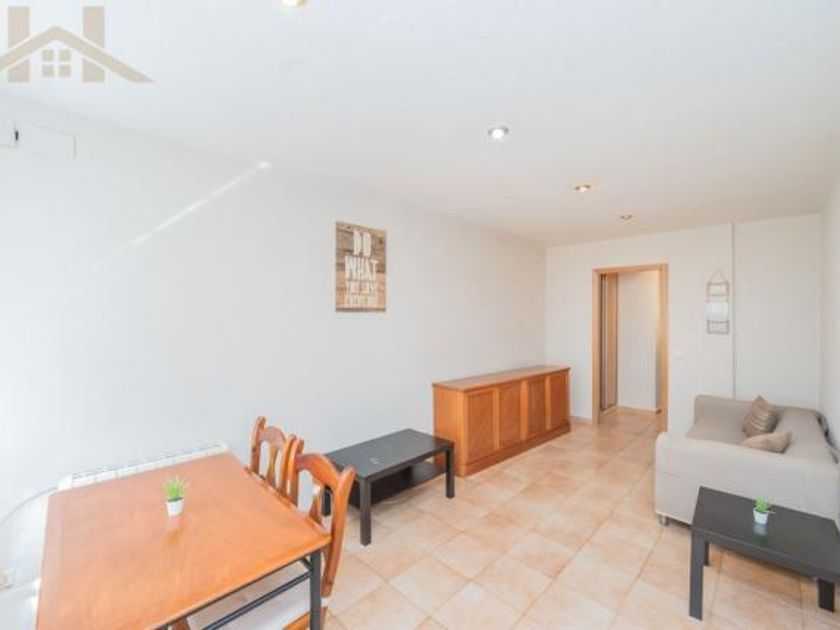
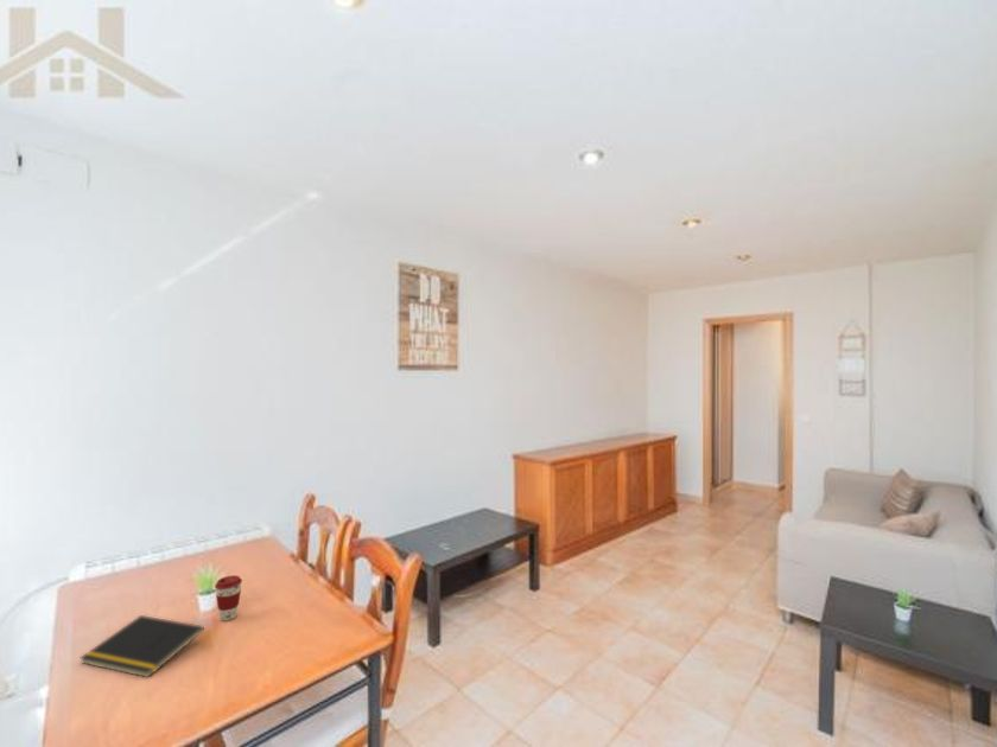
+ coffee cup (228, 598)
+ notepad (144, 643)
